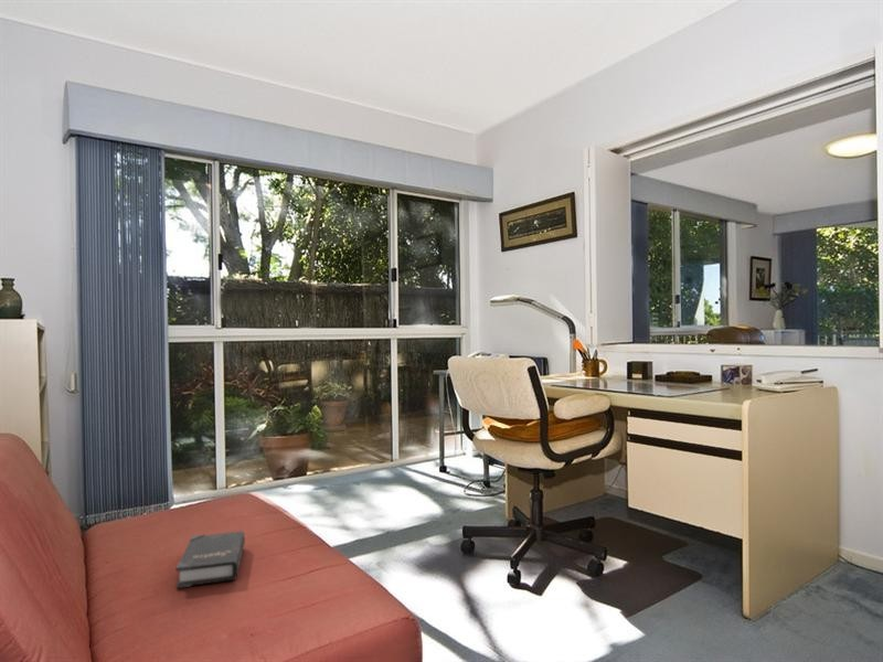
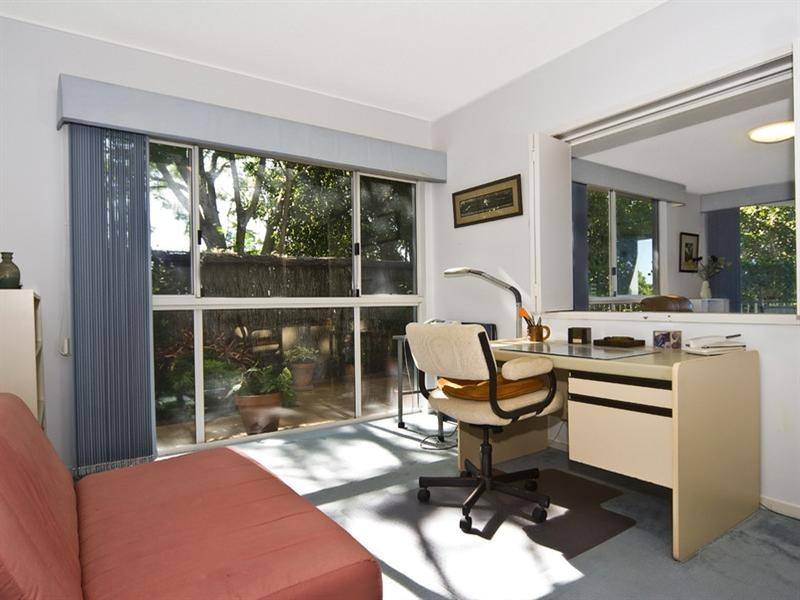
- hardback book (213, 556)
